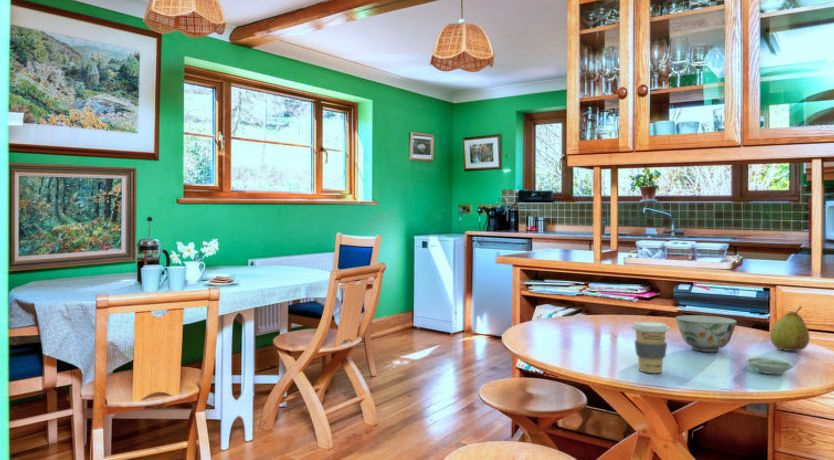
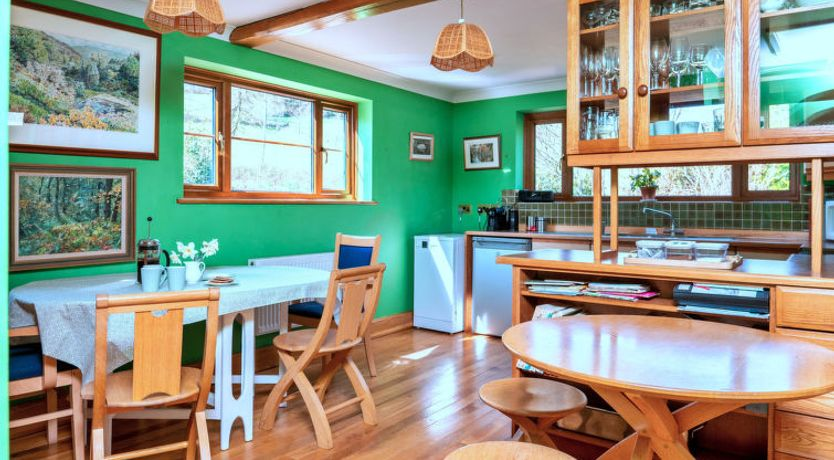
- soup bowl (705, 334)
- saucer (769, 366)
- fruit (789, 327)
- coffee cup (650, 347)
